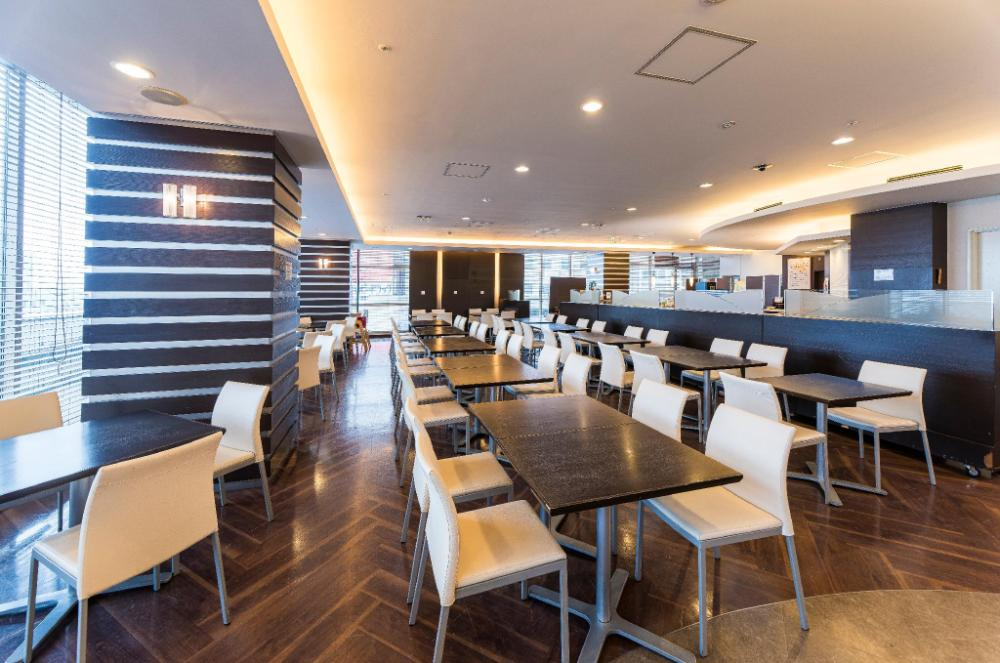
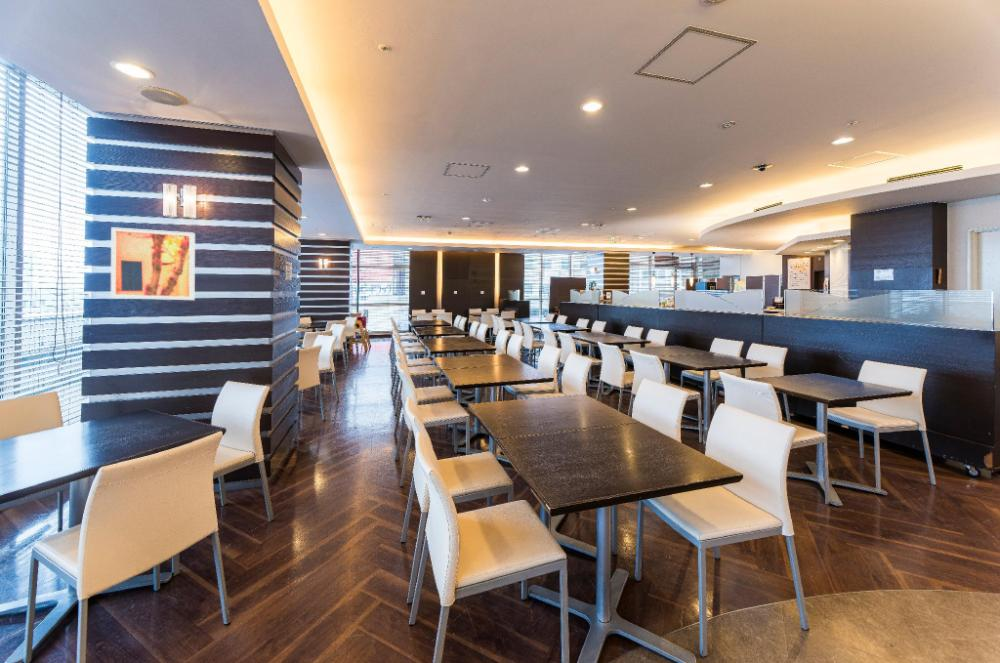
+ wall art (154, 264)
